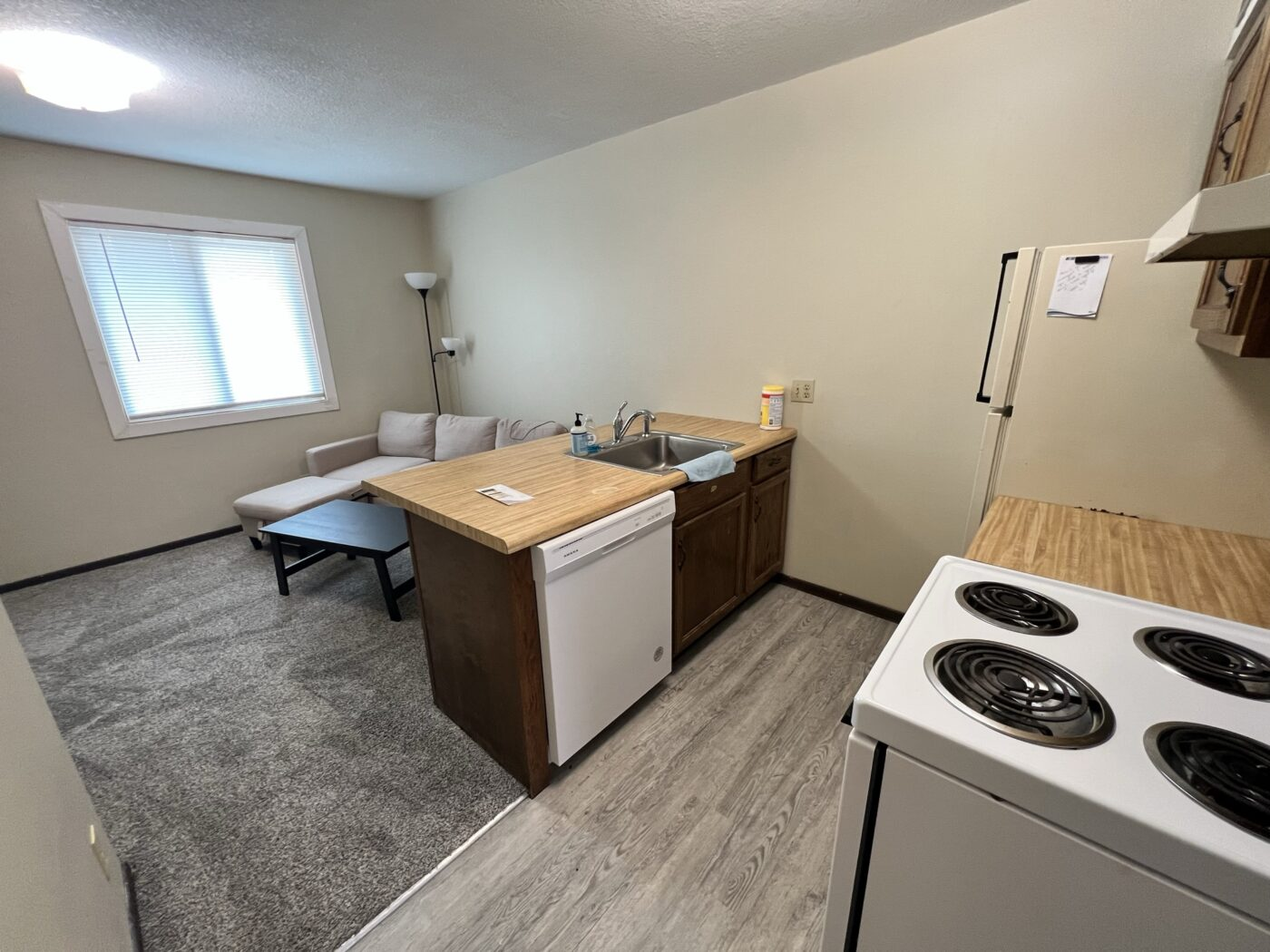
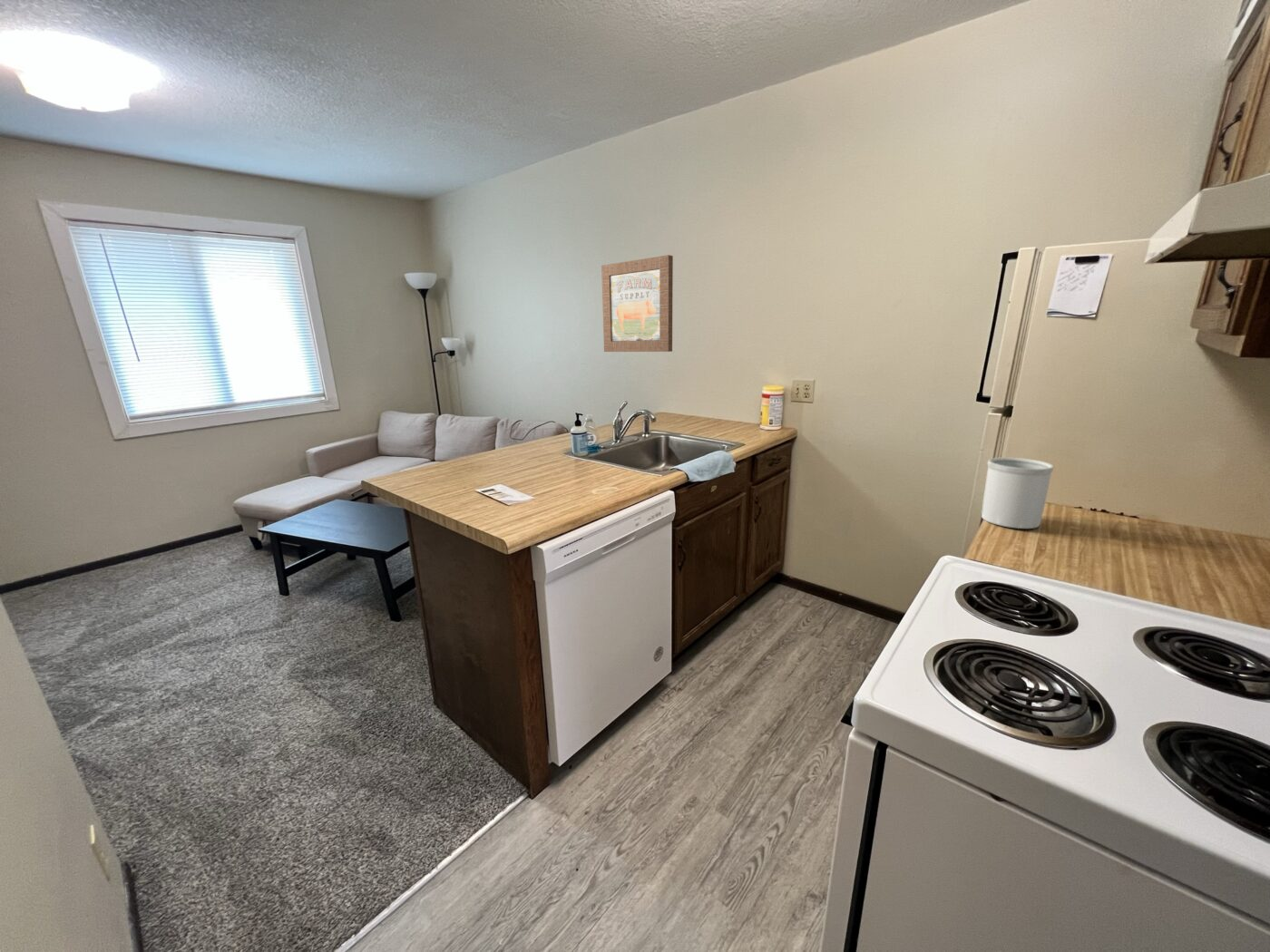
+ wall art (636, 306)
+ utensil holder (1014, 491)
